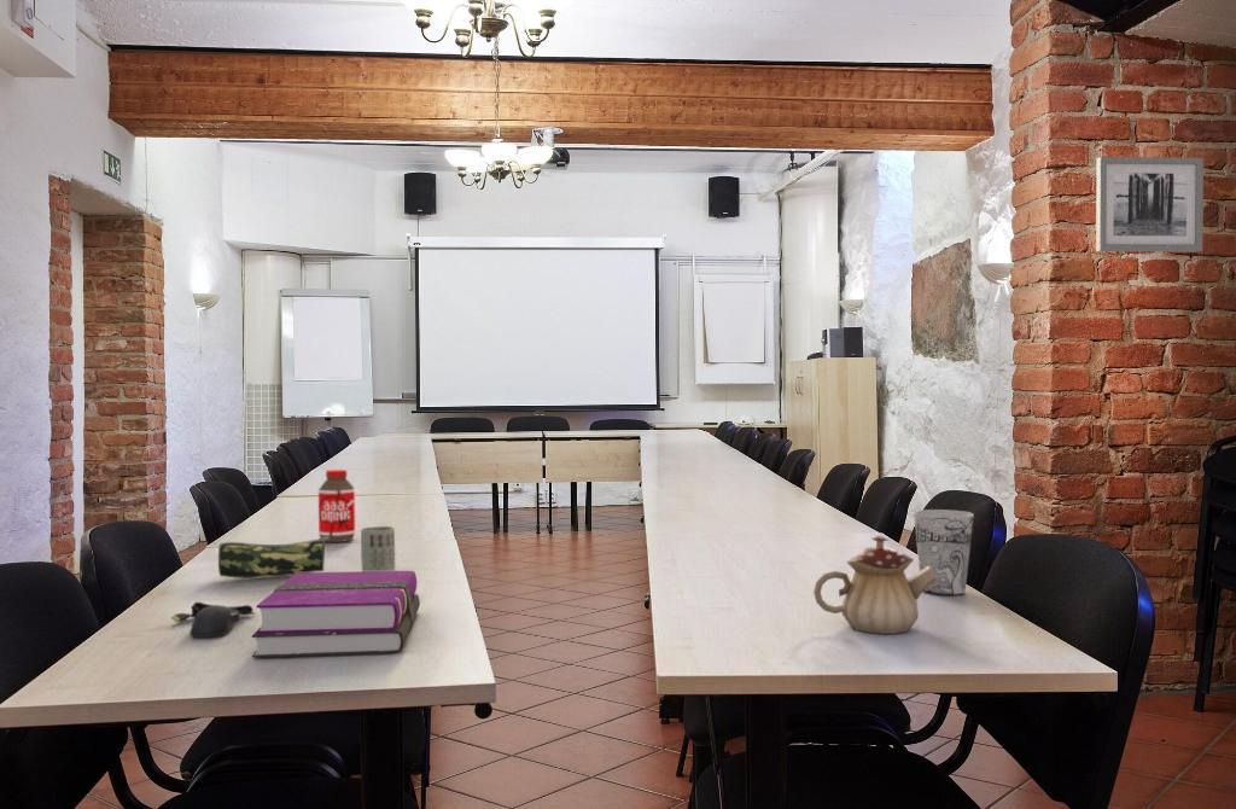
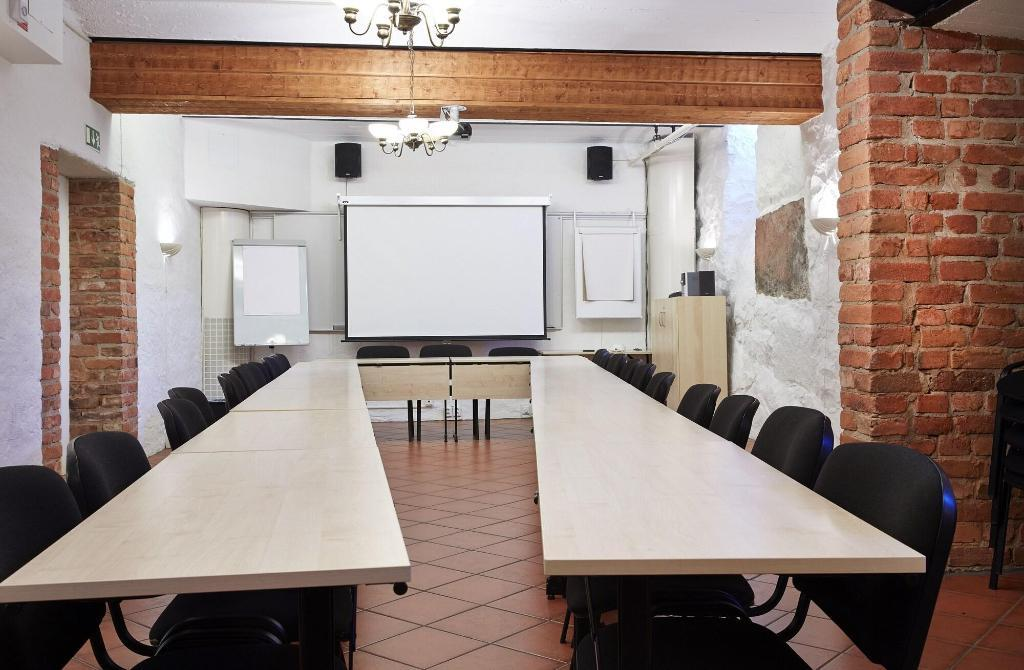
- hardback book (343, 609)
- pencil case (275, 558)
- computer mouse (204, 613)
- bottle (337, 505)
- wall art (1149, 204)
- teapot (874, 580)
- cup (378, 551)
- cup (943, 552)
